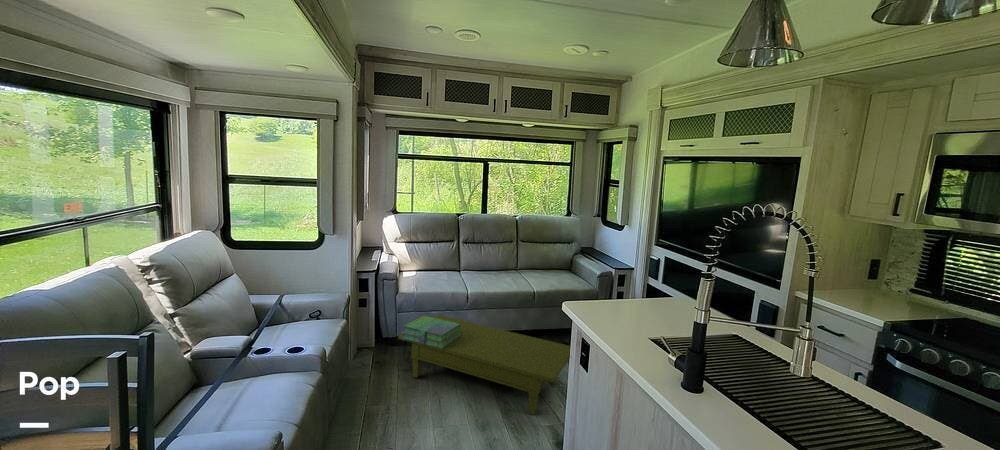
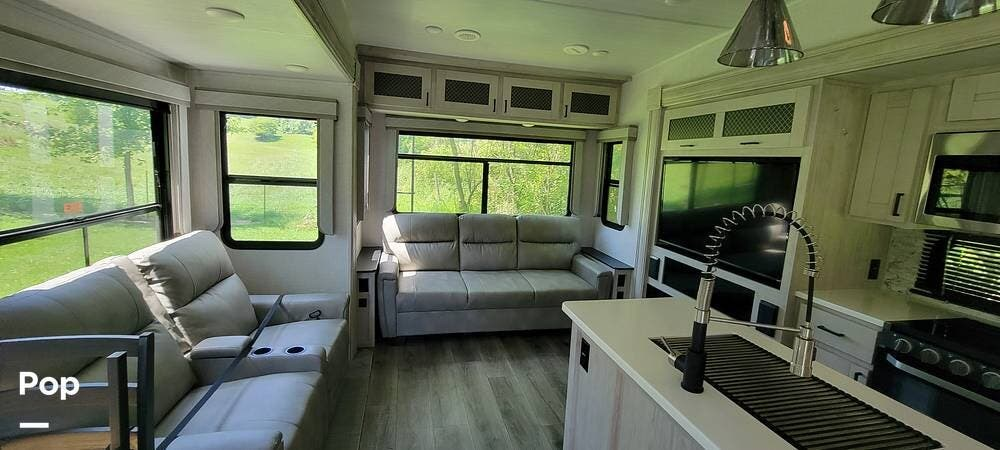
- stack of books (432, 330)
- coffee table (485, 360)
